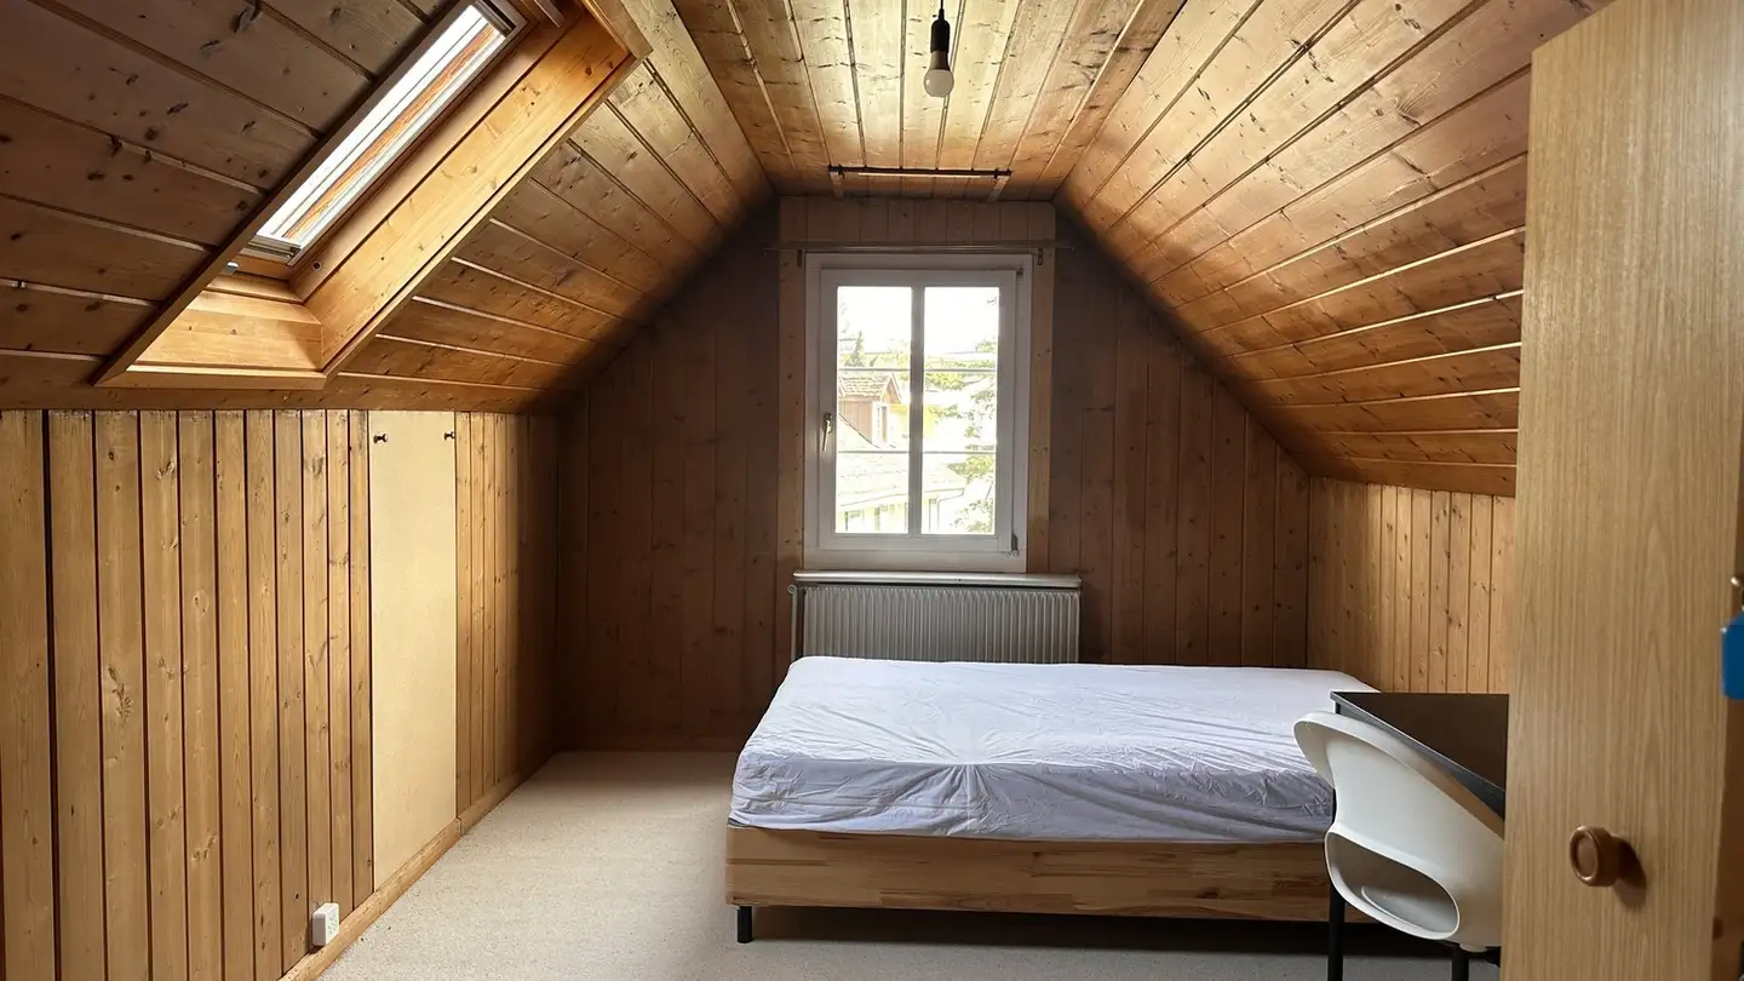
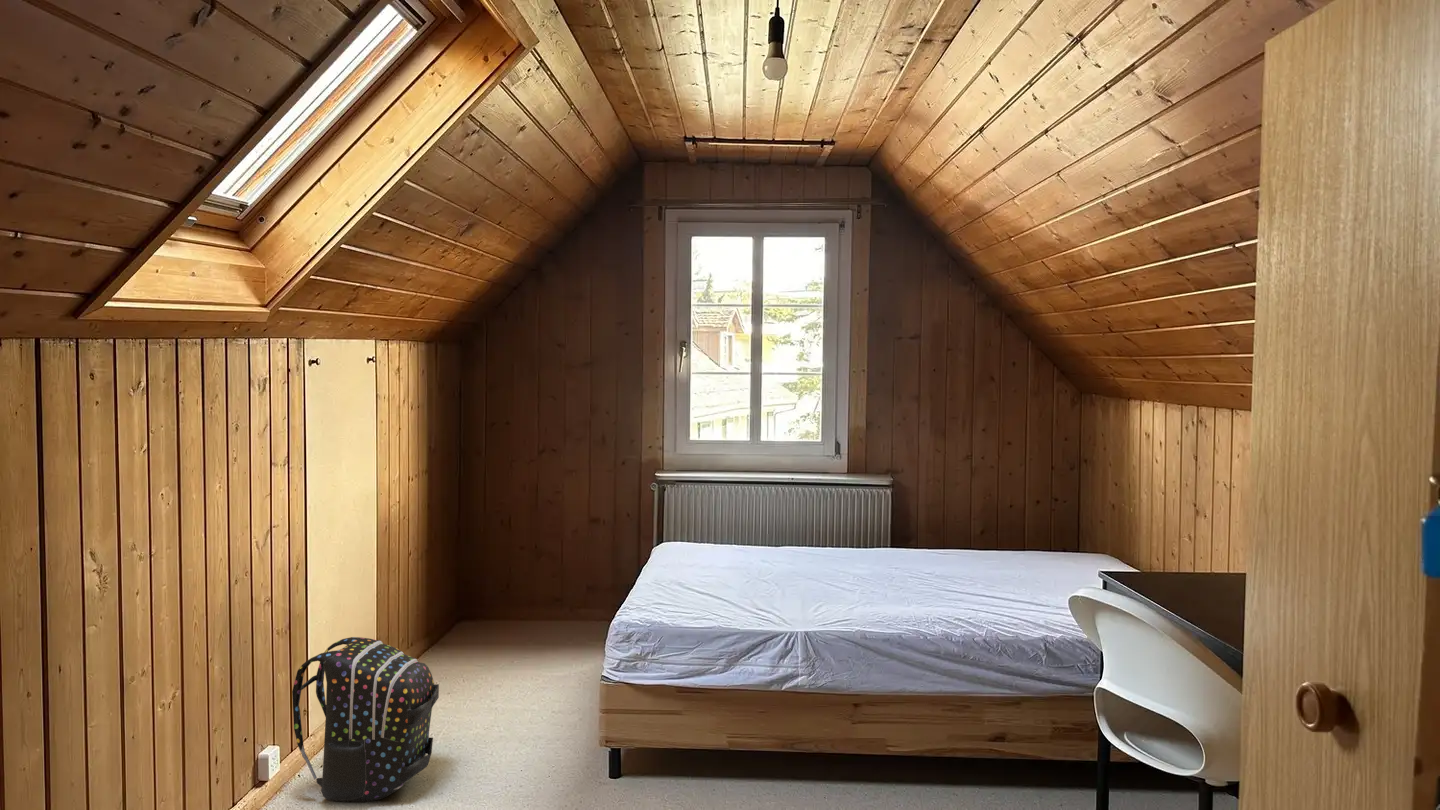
+ backpack (367, 716)
